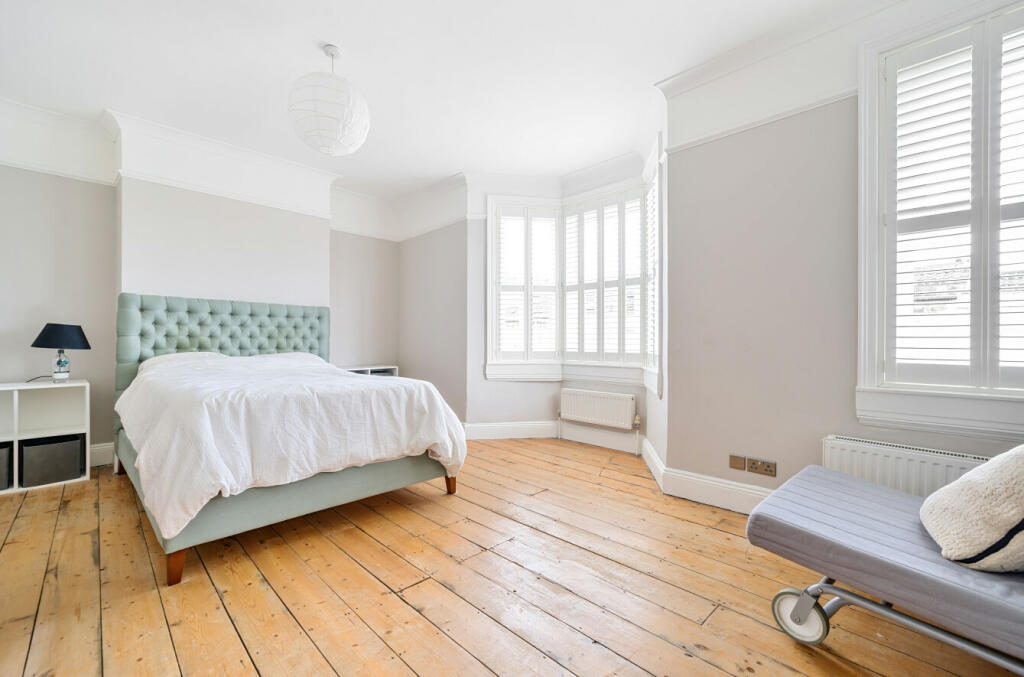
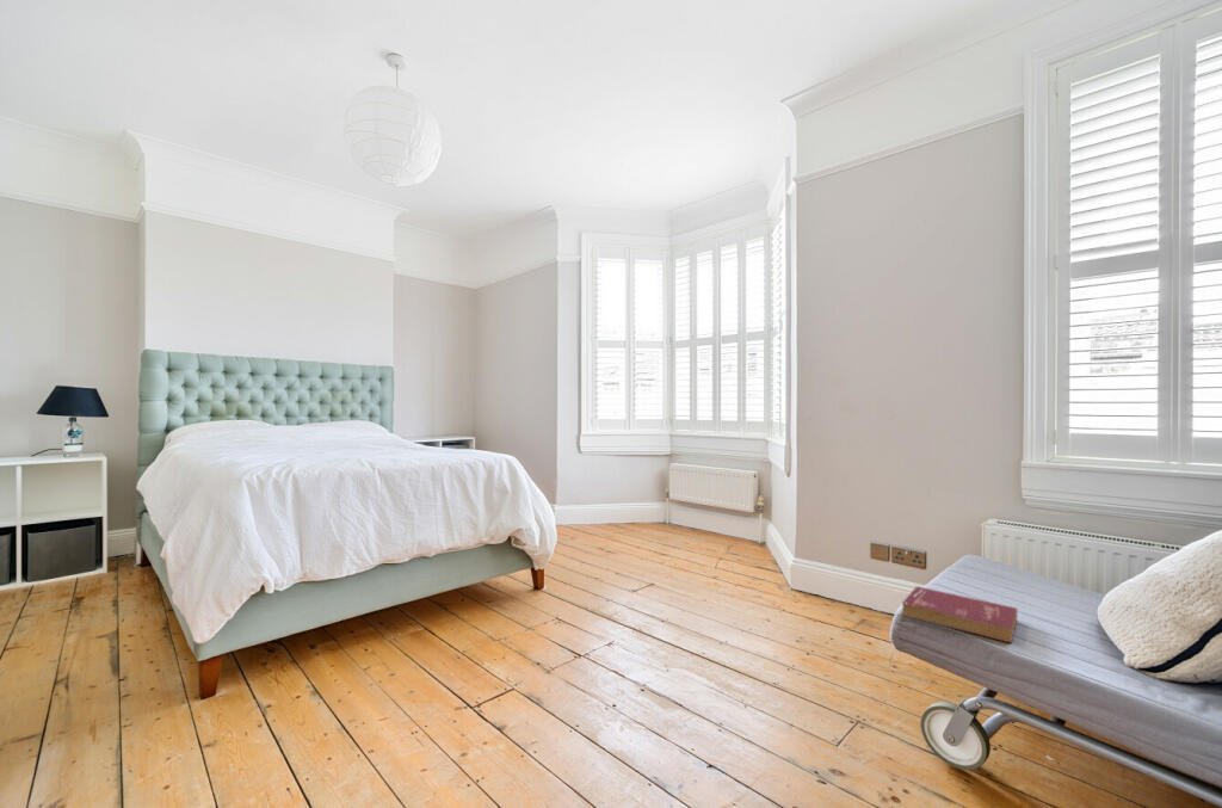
+ book (958, 611)
